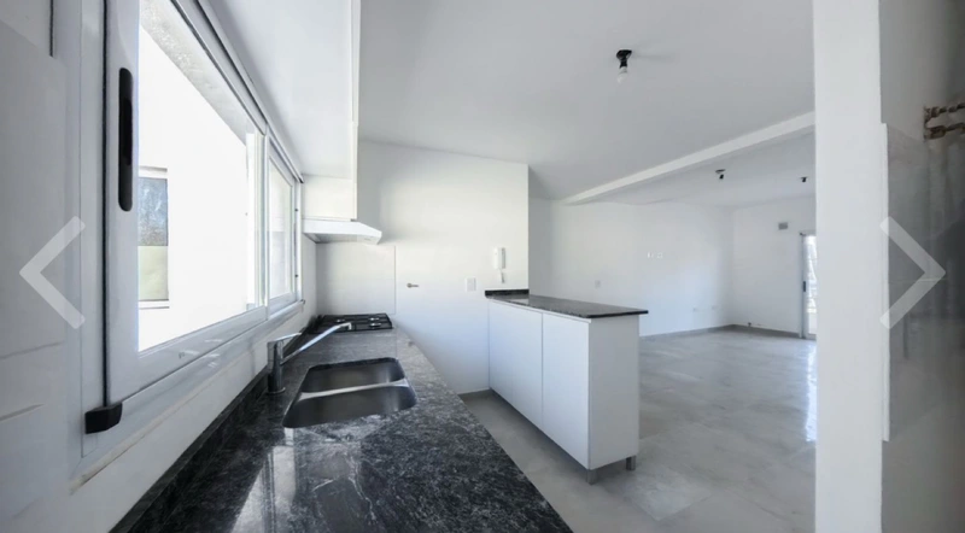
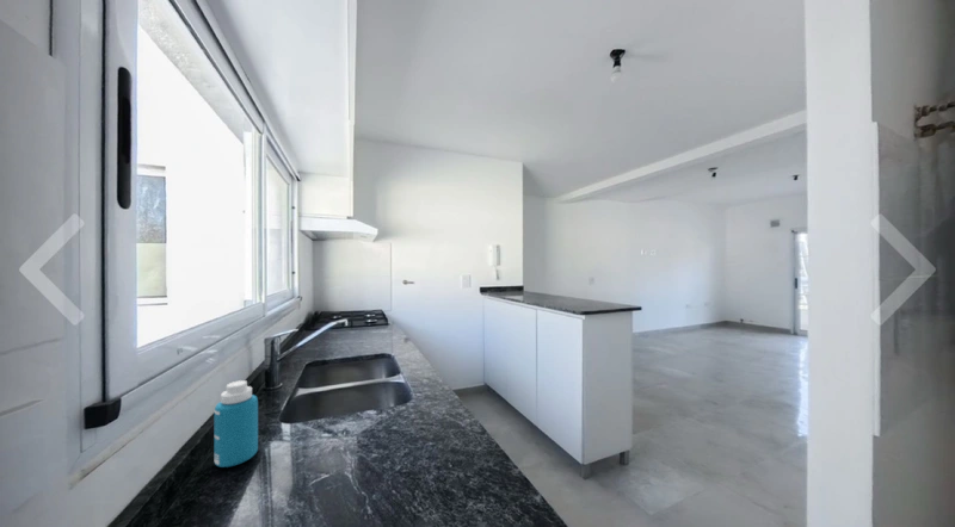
+ bottle (236, 420)
